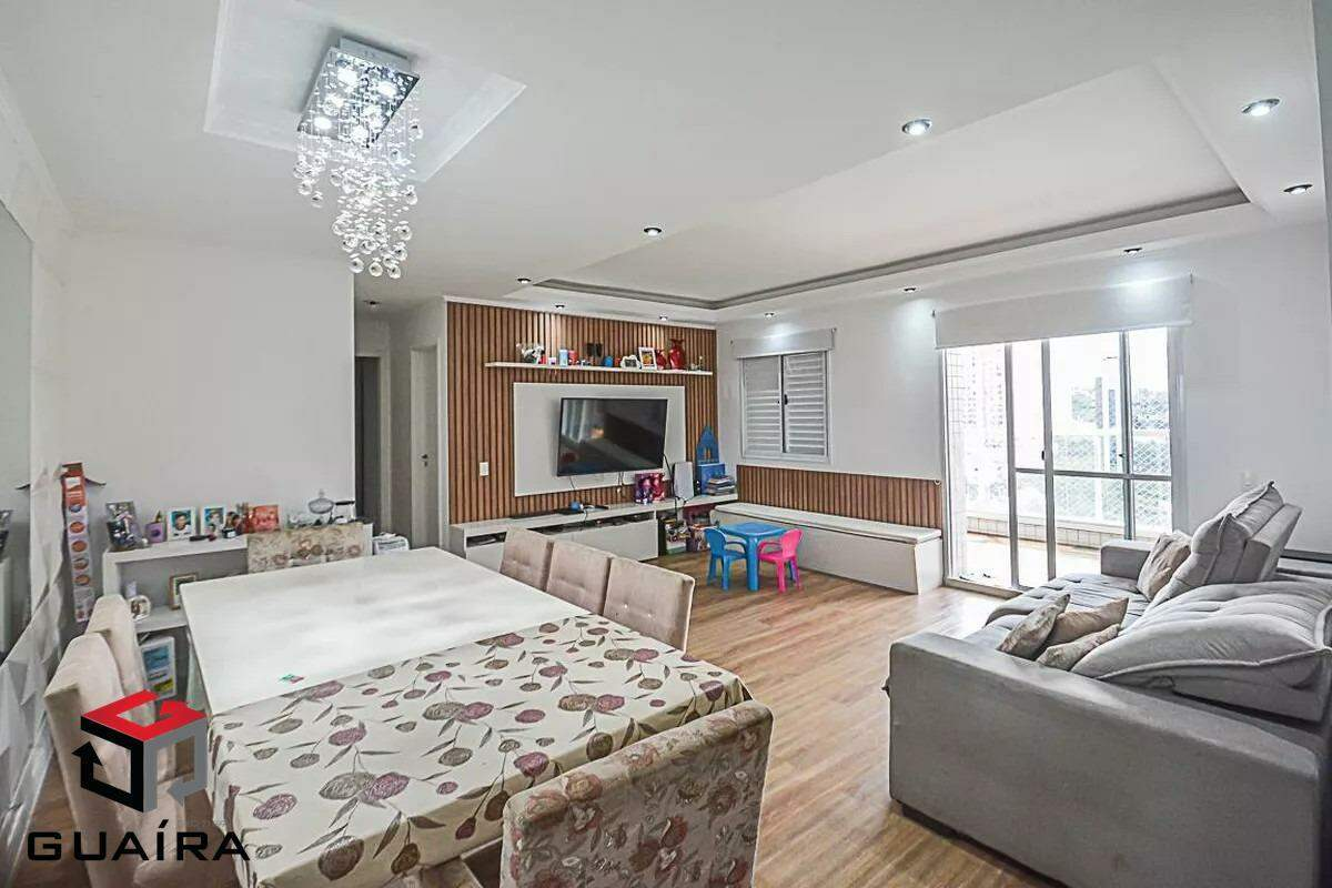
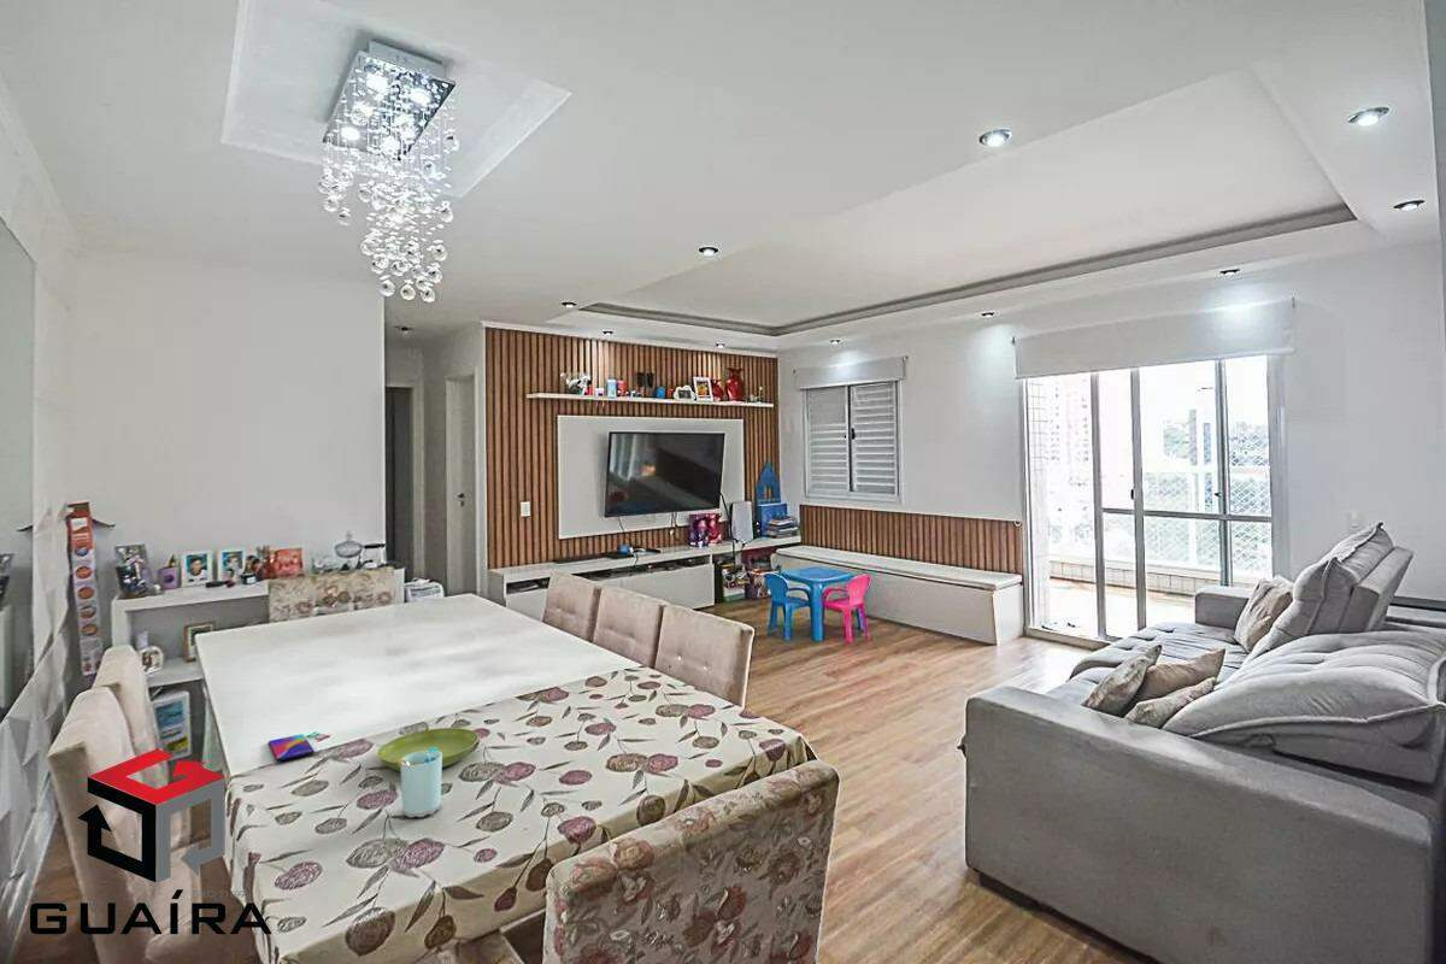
+ cup (421, 777)
+ saucer (429, 750)
+ smartphone (290, 746)
